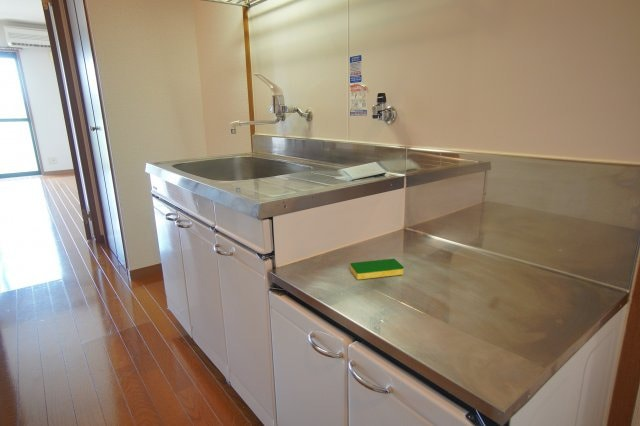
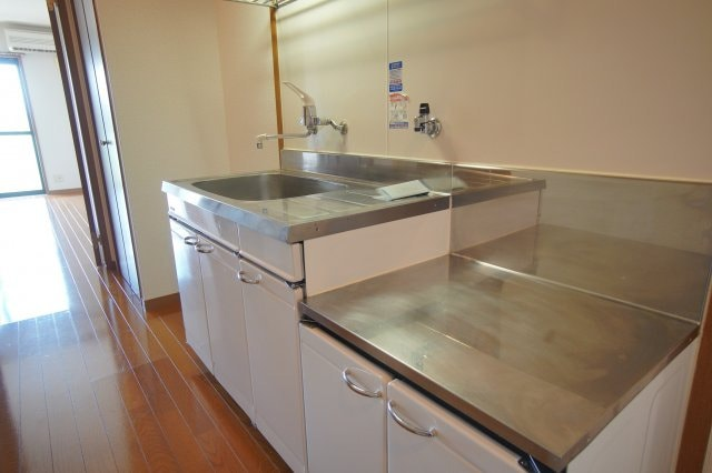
- dish sponge (376, 268)
